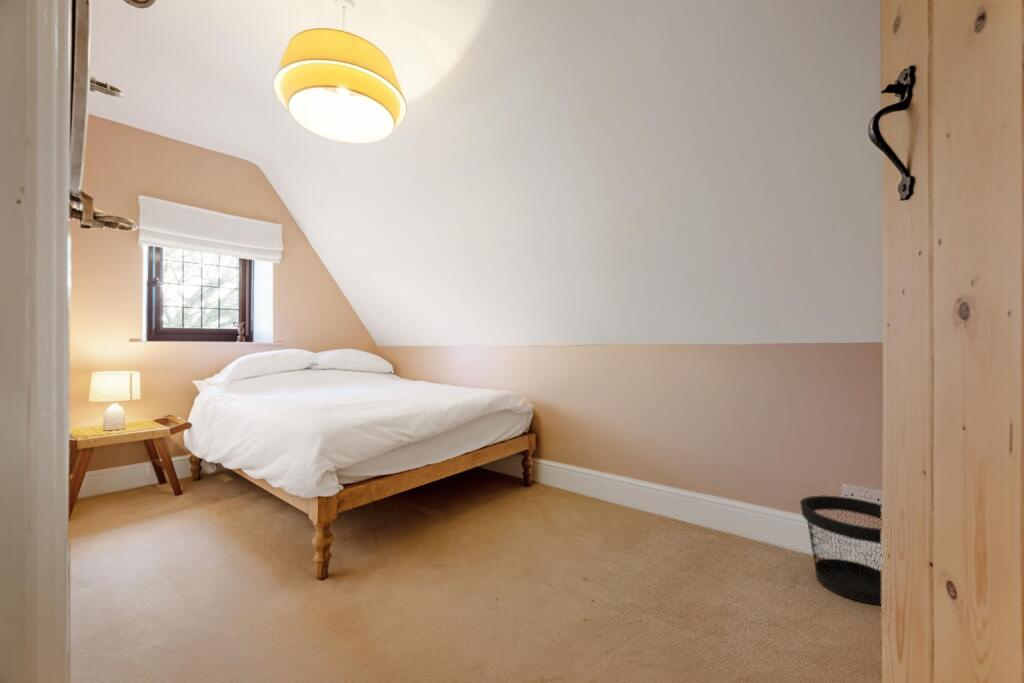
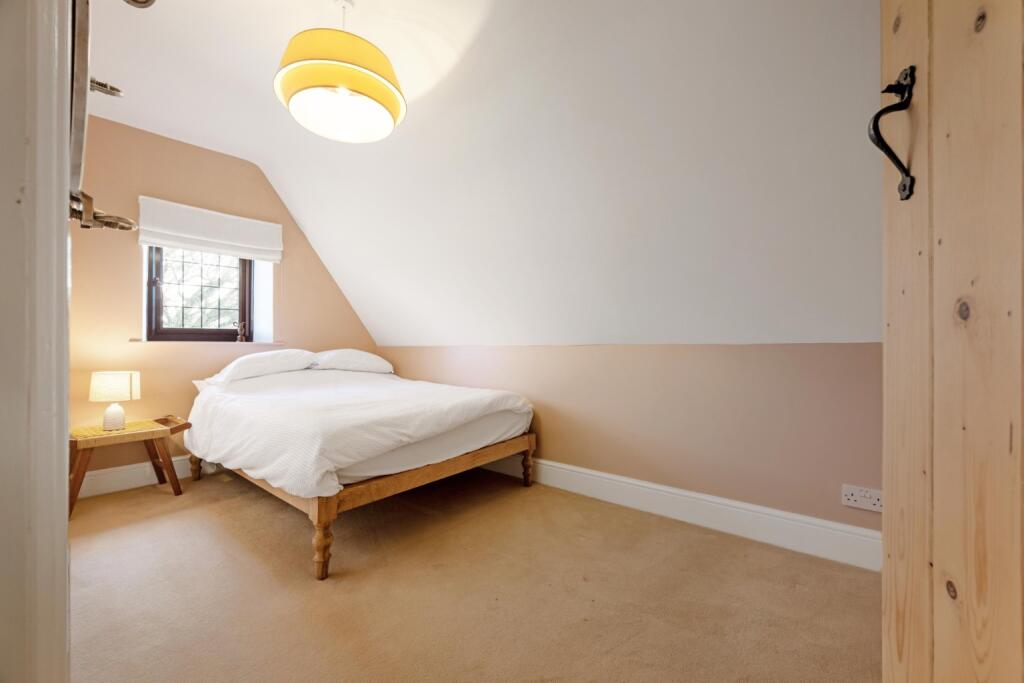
- wastebasket (855, 548)
